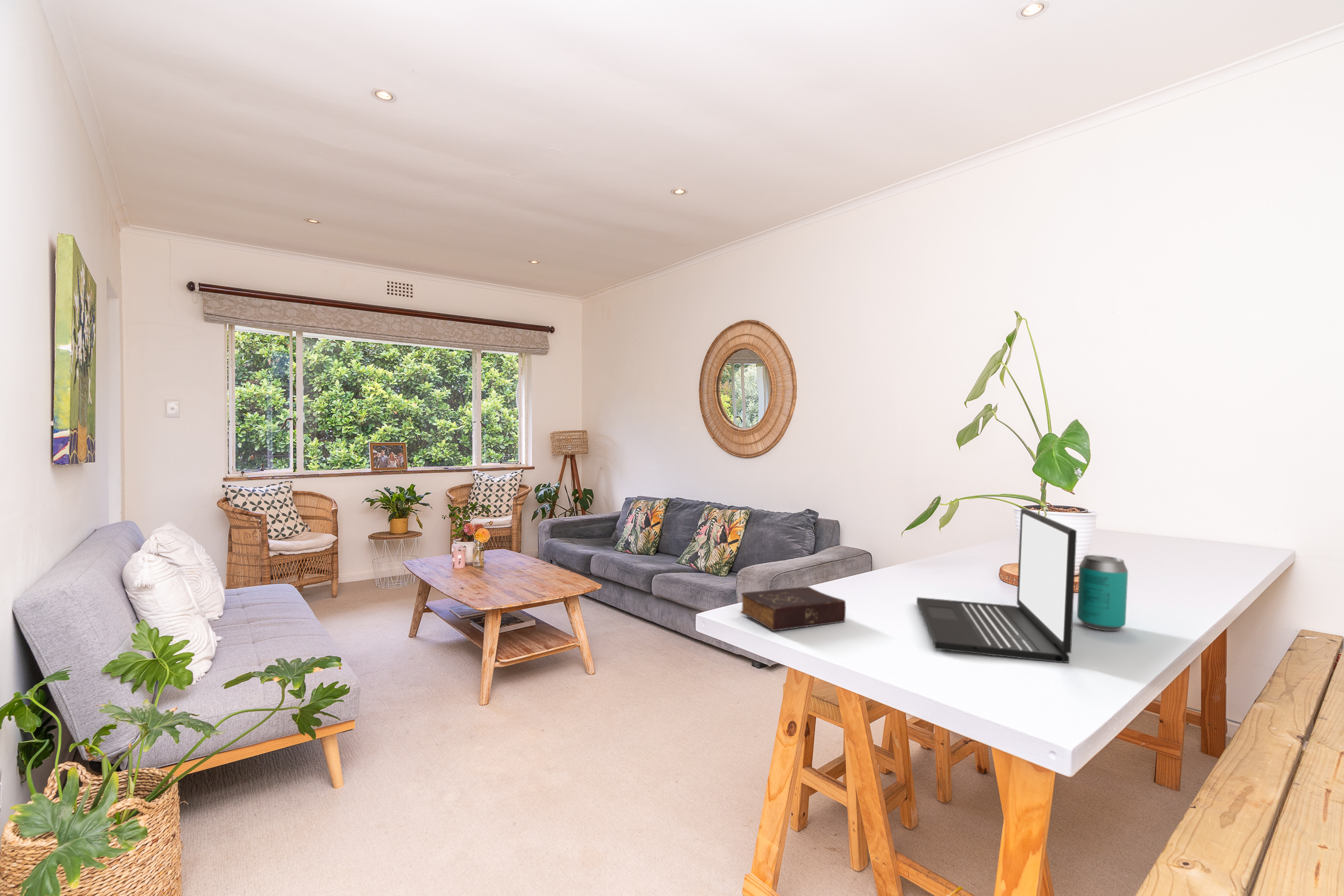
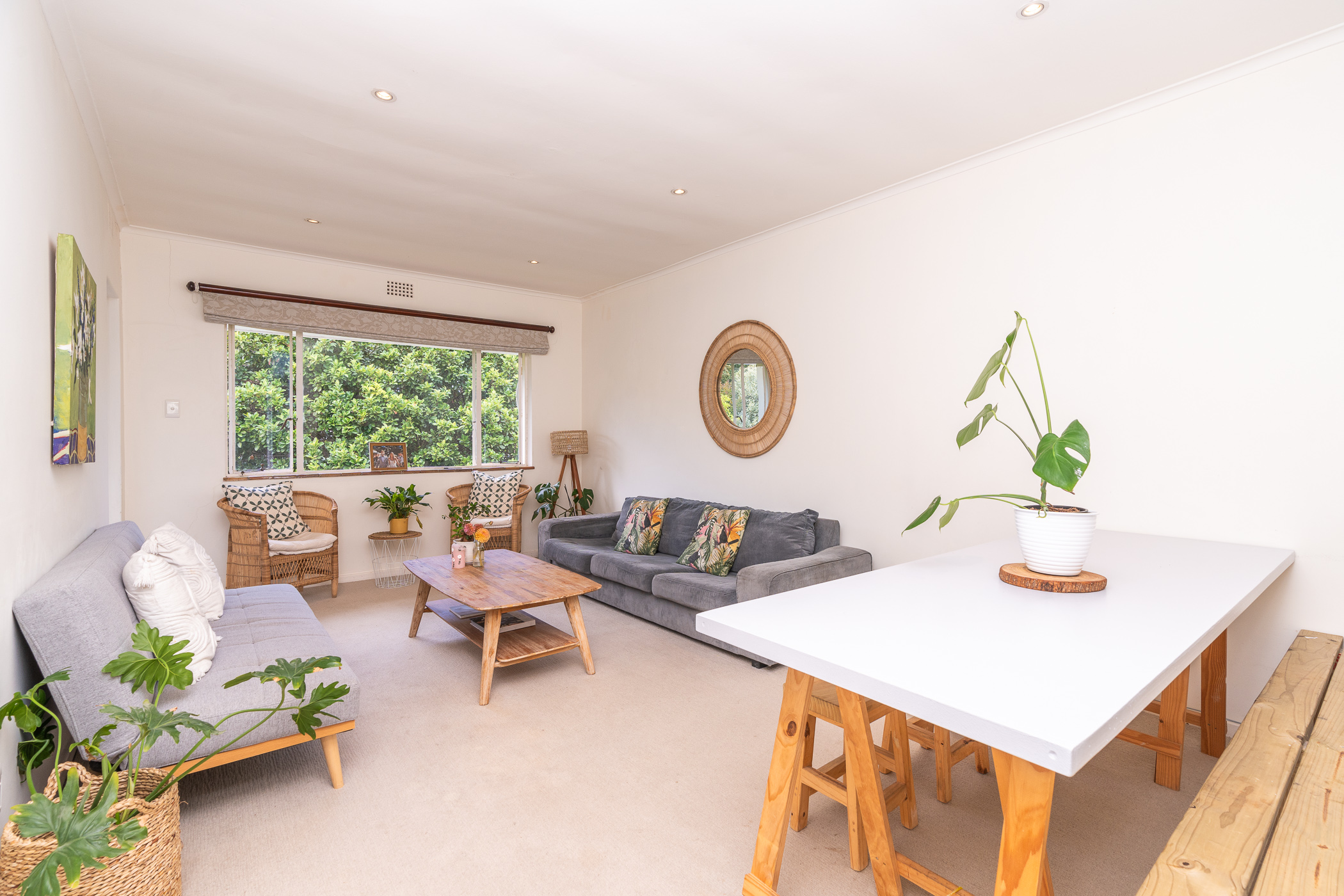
- beverage can (1101, 592)
- book (792, 607)
- laptop (985, 603)
